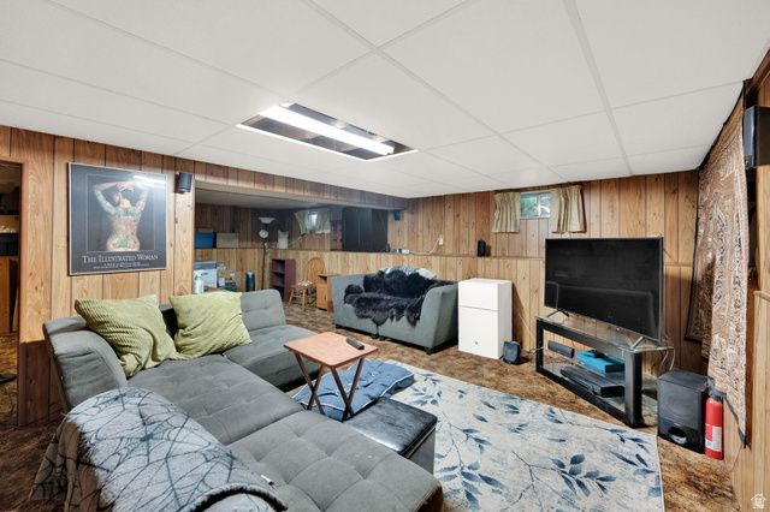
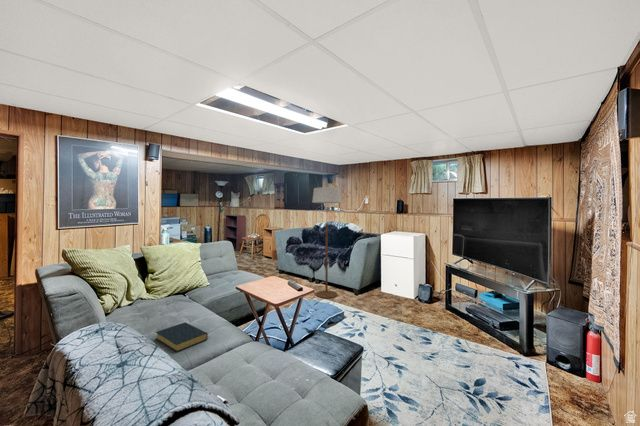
+ hardback book (181, 335)
+ floor lamp (327, 238)
